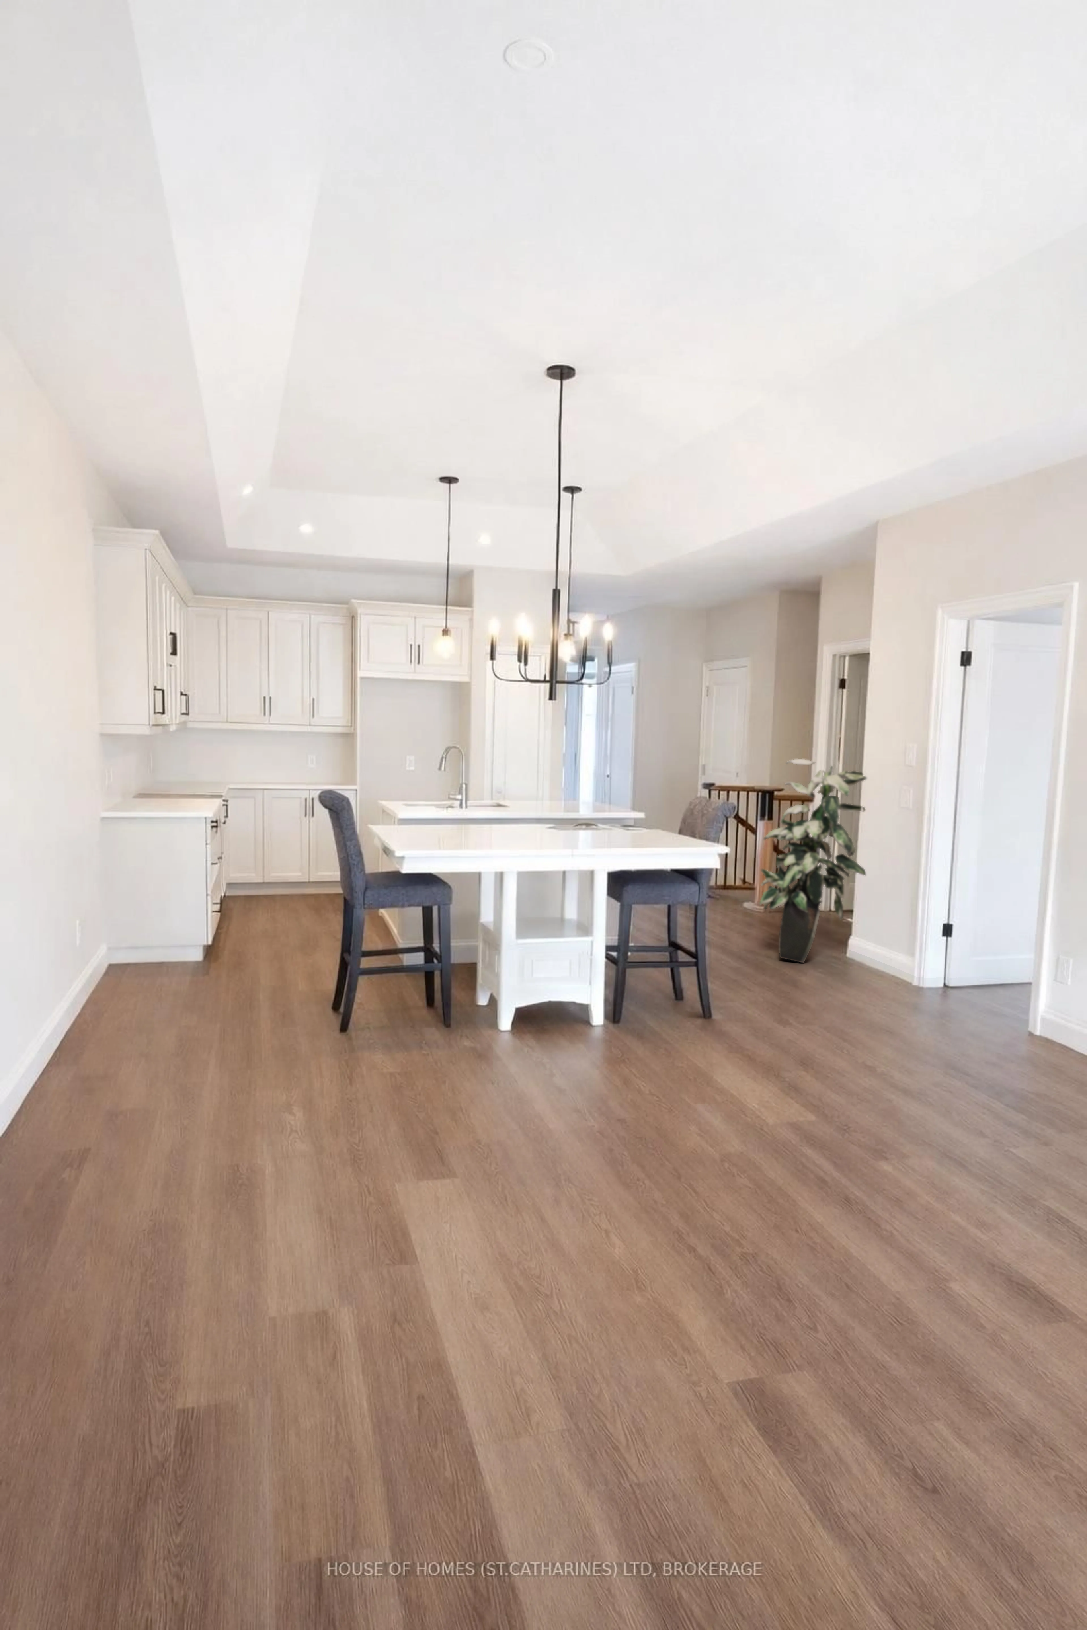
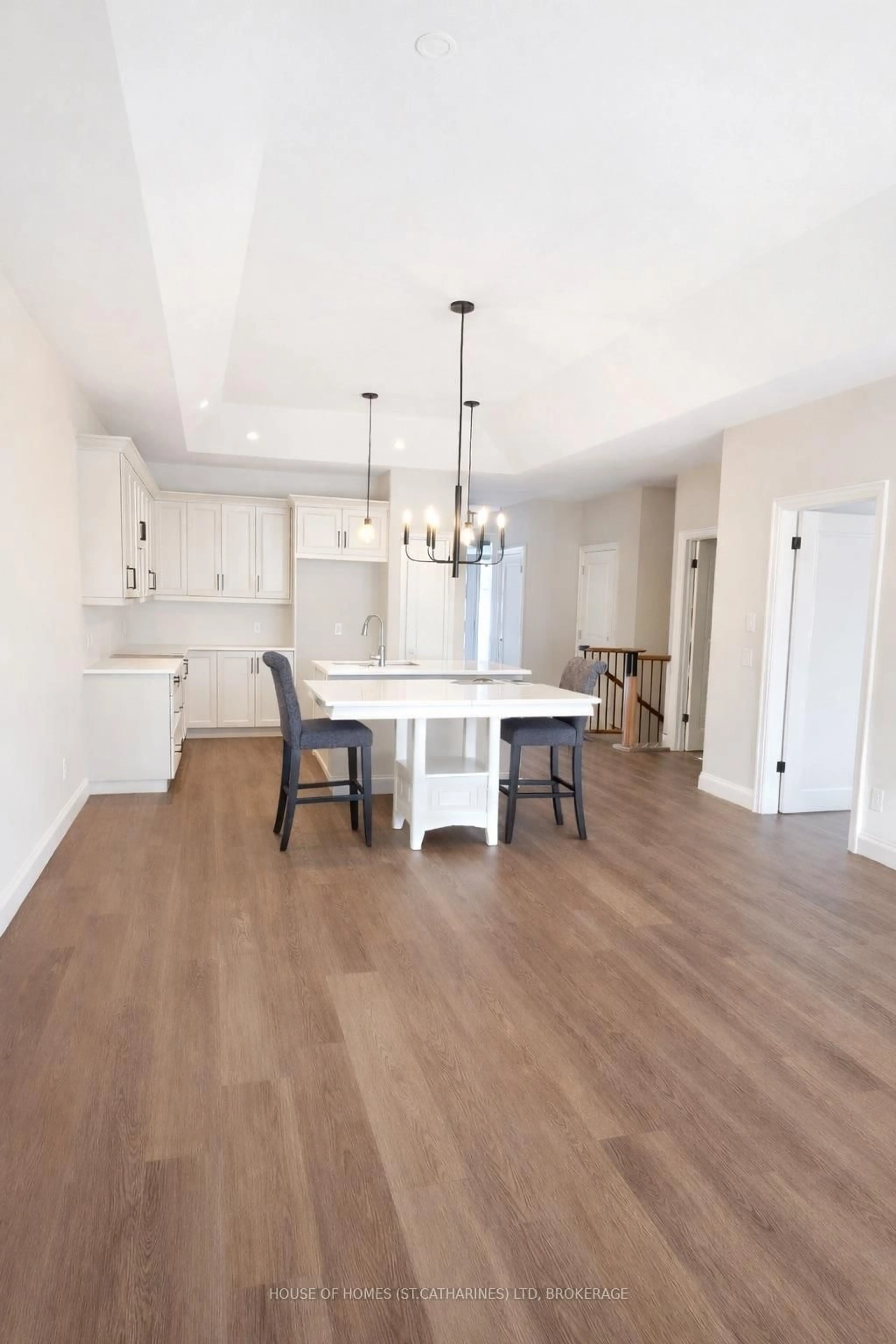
- indoor plant (808, 860)
